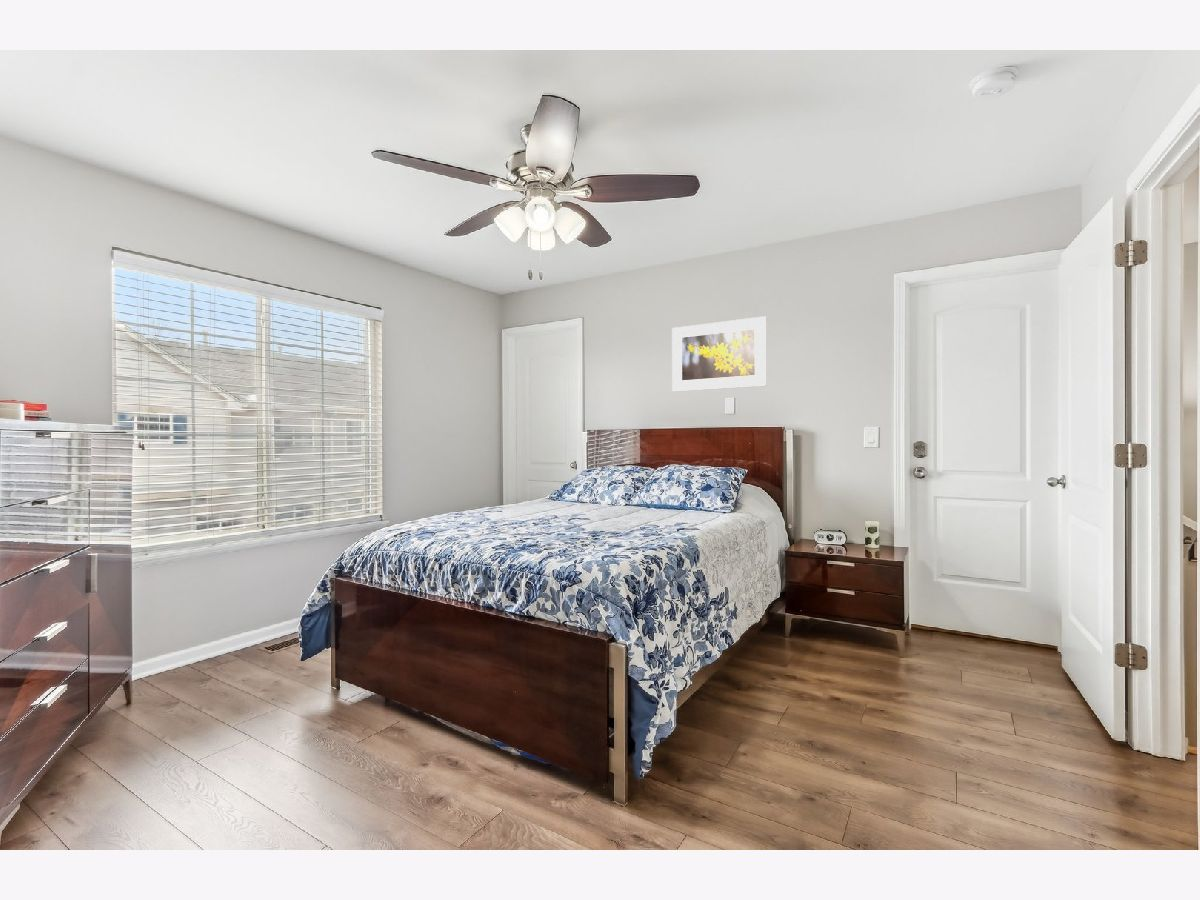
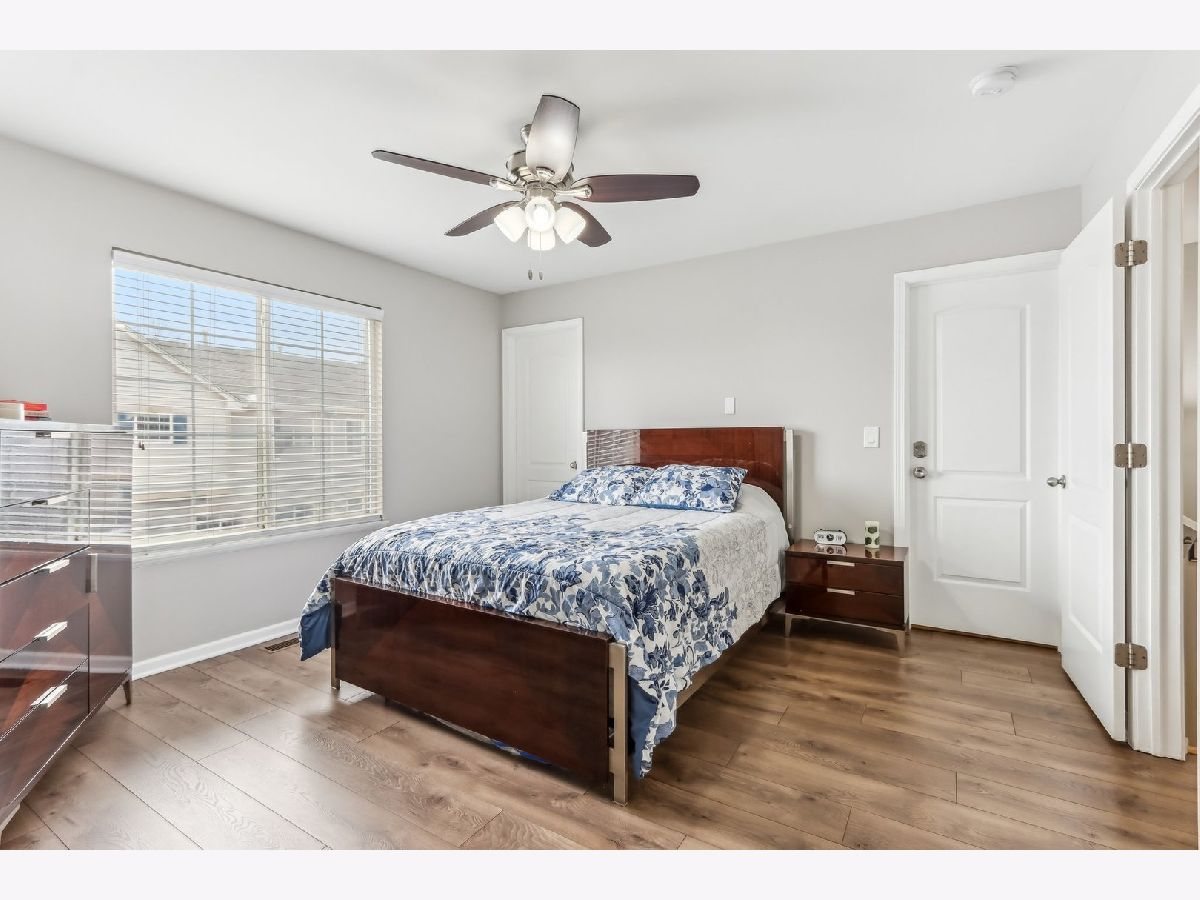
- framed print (717, 355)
